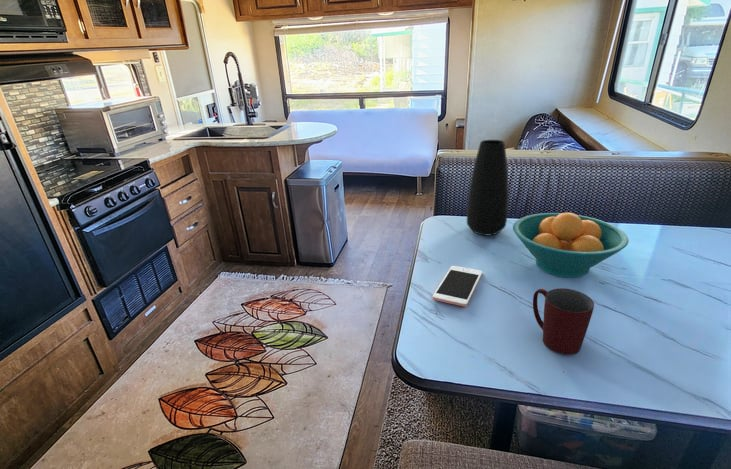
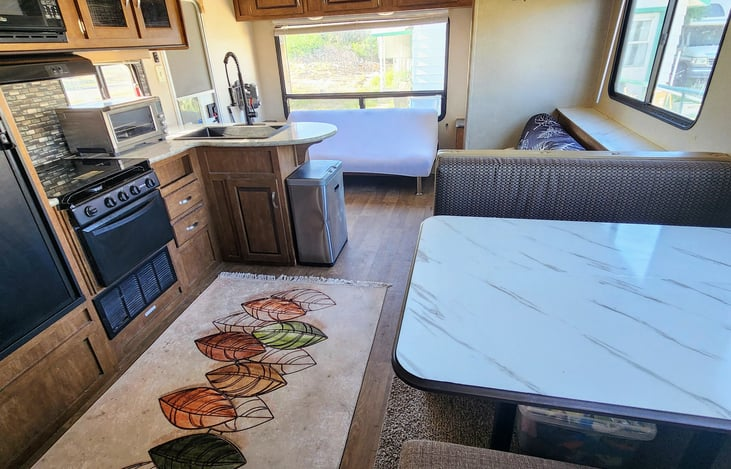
- mug (558, 318)
- cell phone (458, 284)
- fruit bowl (565, 241)
- vase (488, 188)
